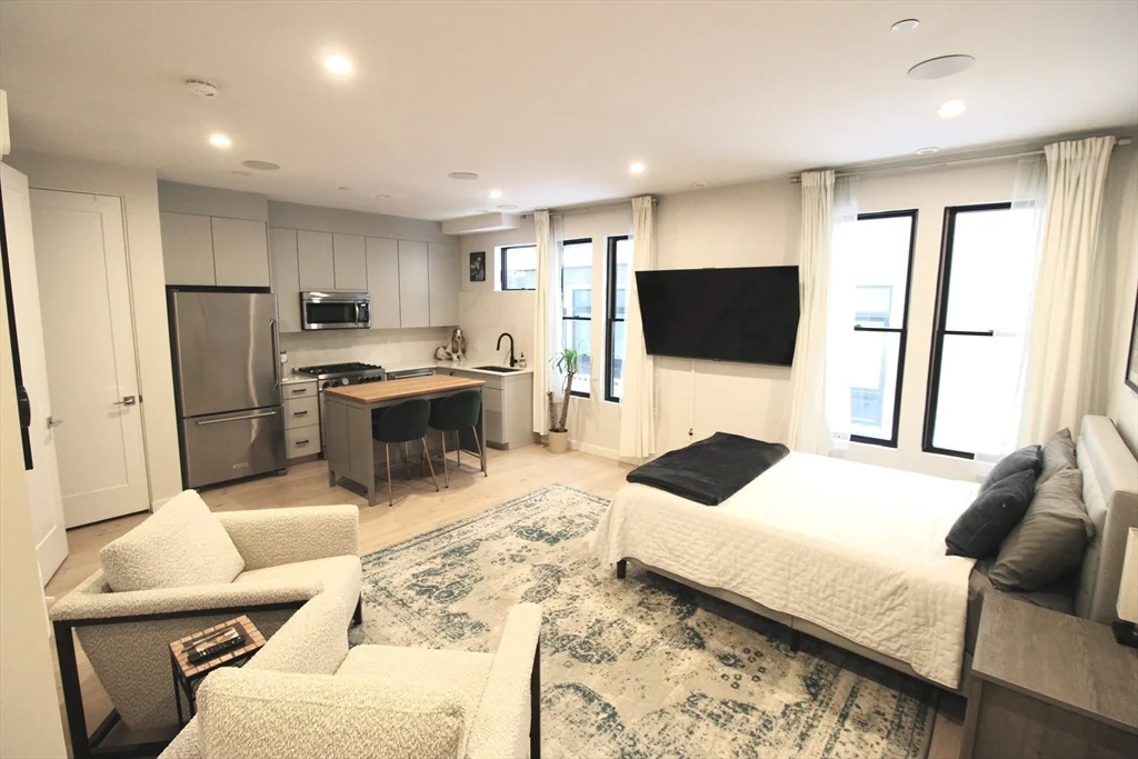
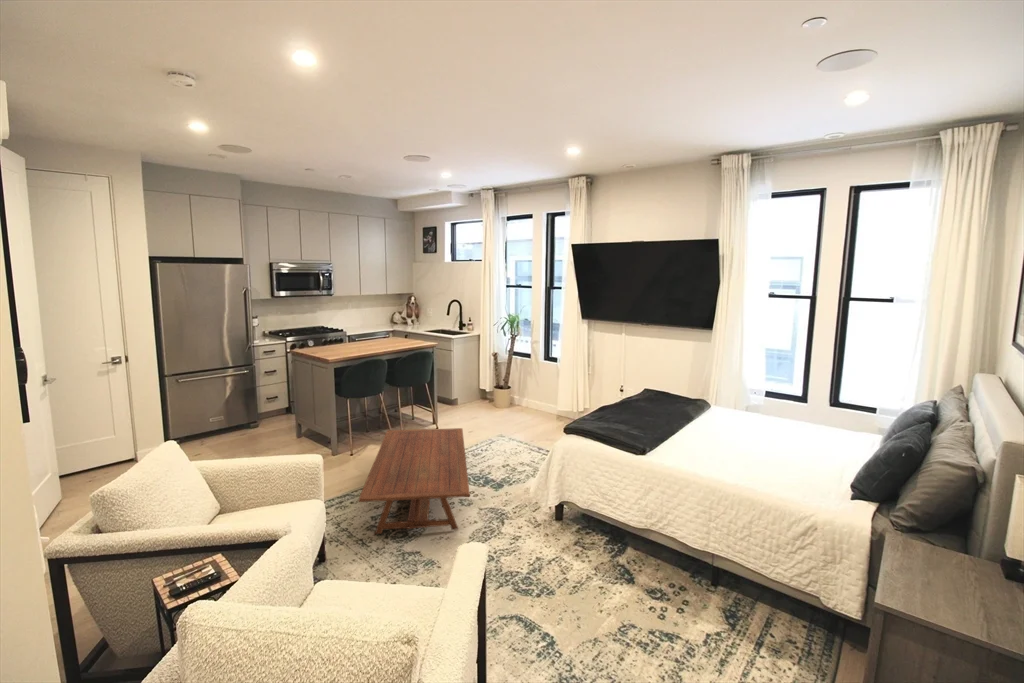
+ coffee table (421, 475)
